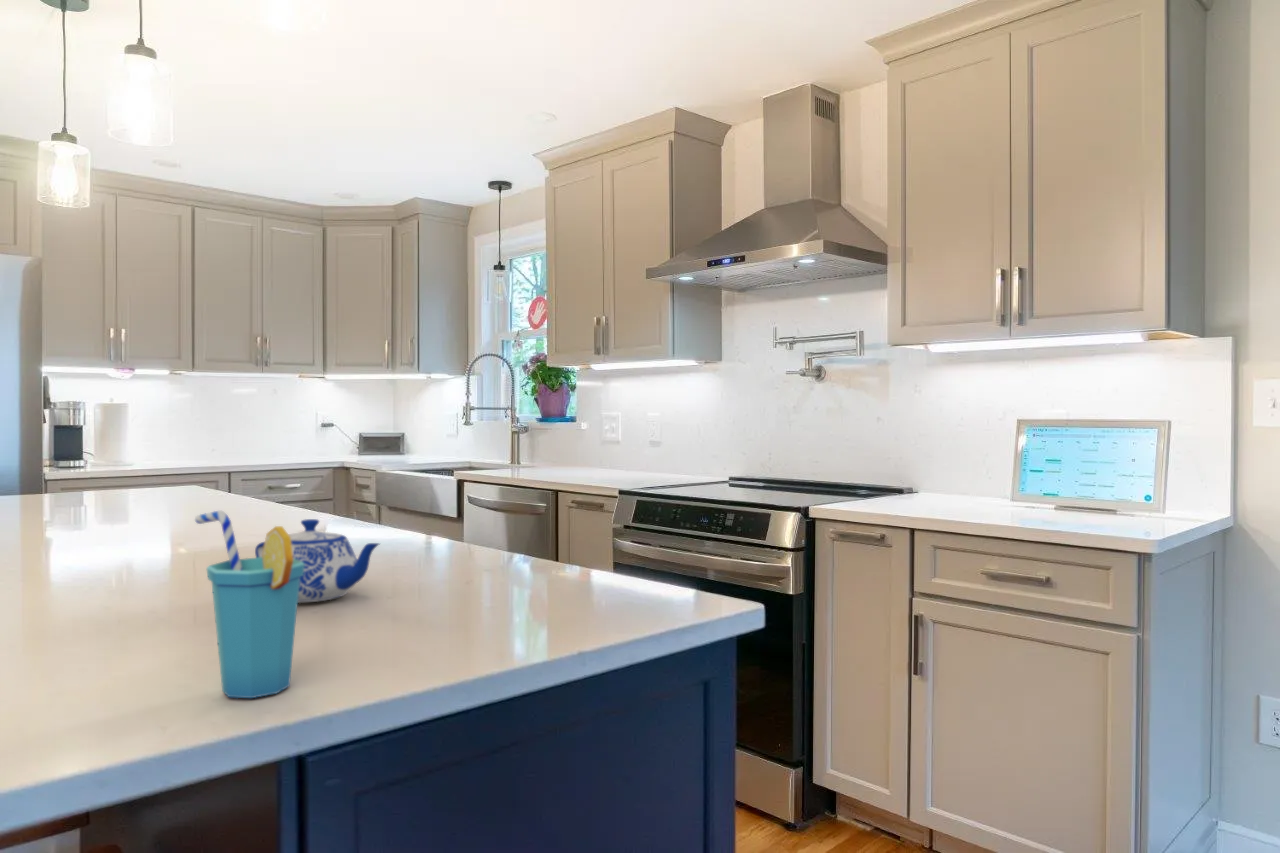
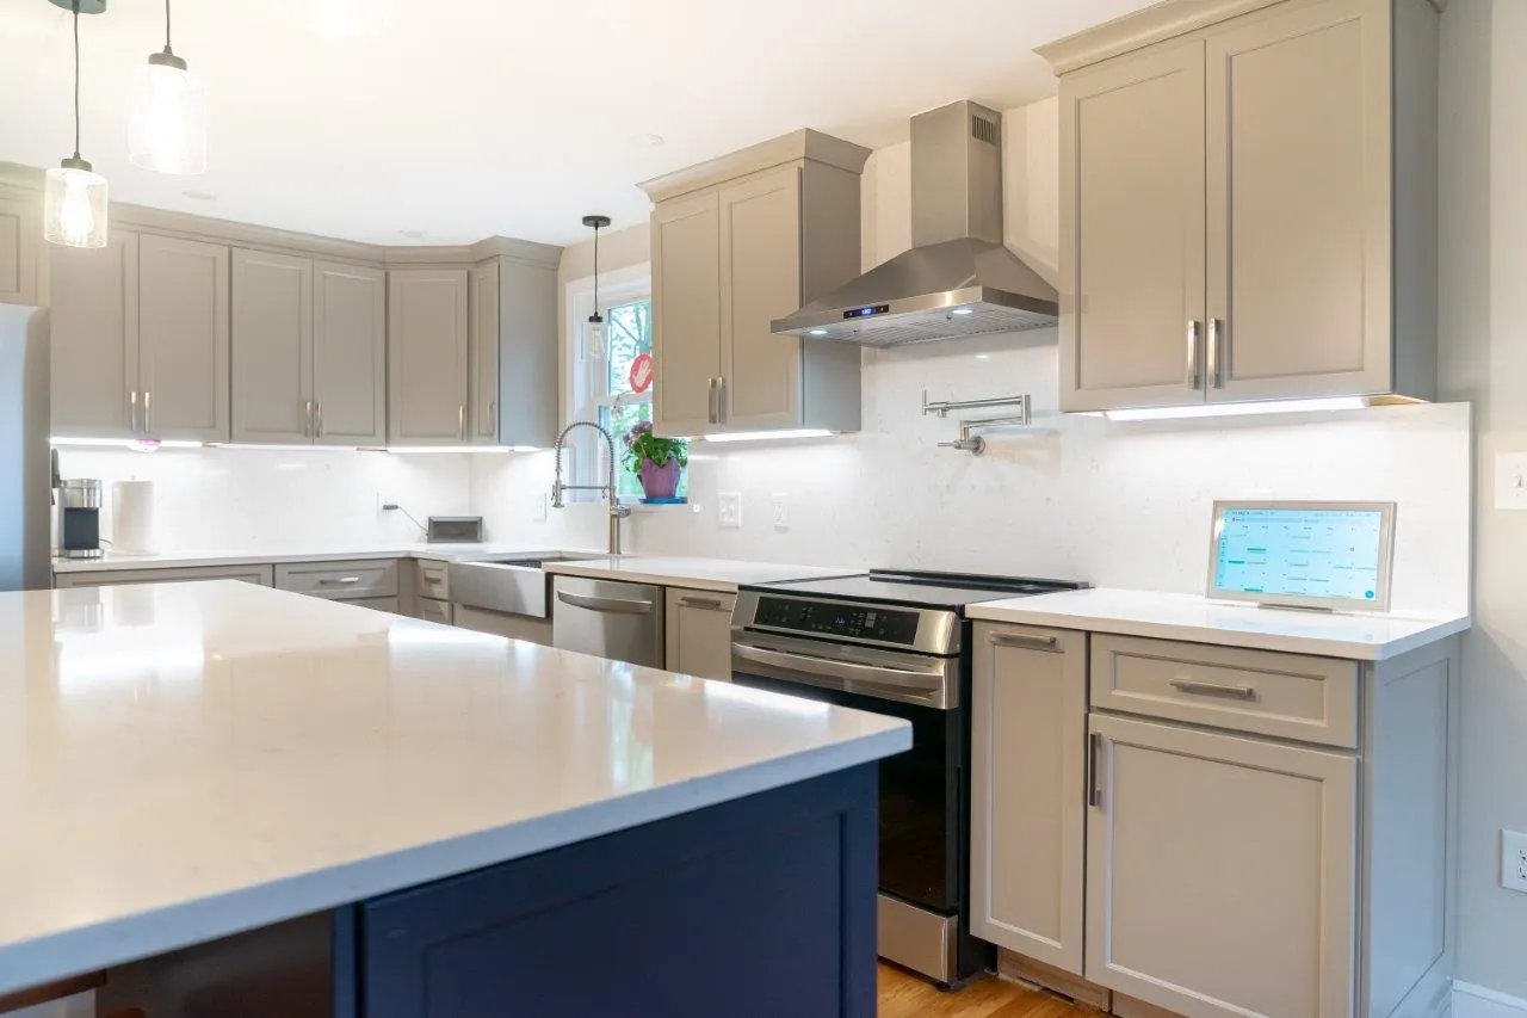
- cup (249, 599)
- teapot (316, 558)
